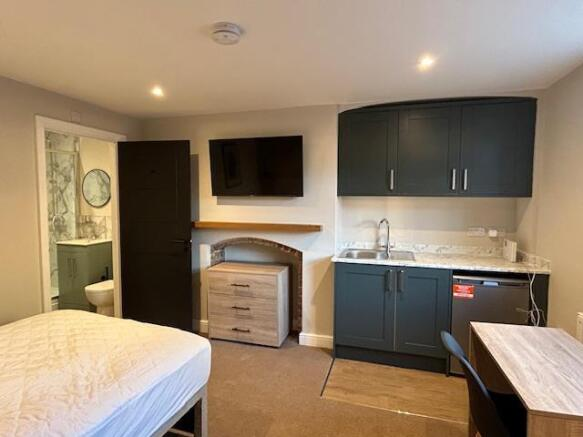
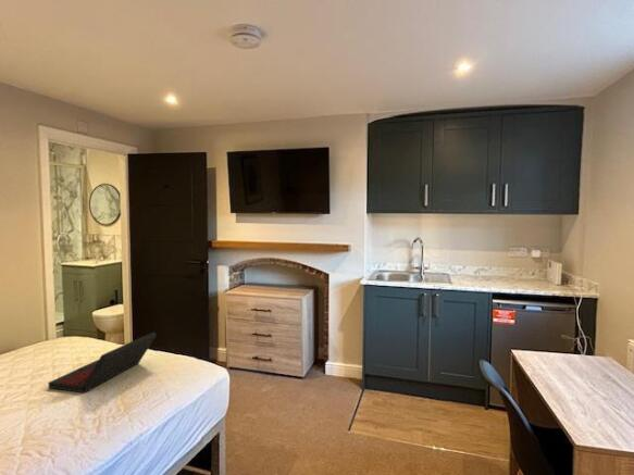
+ laptop (107, 358)
